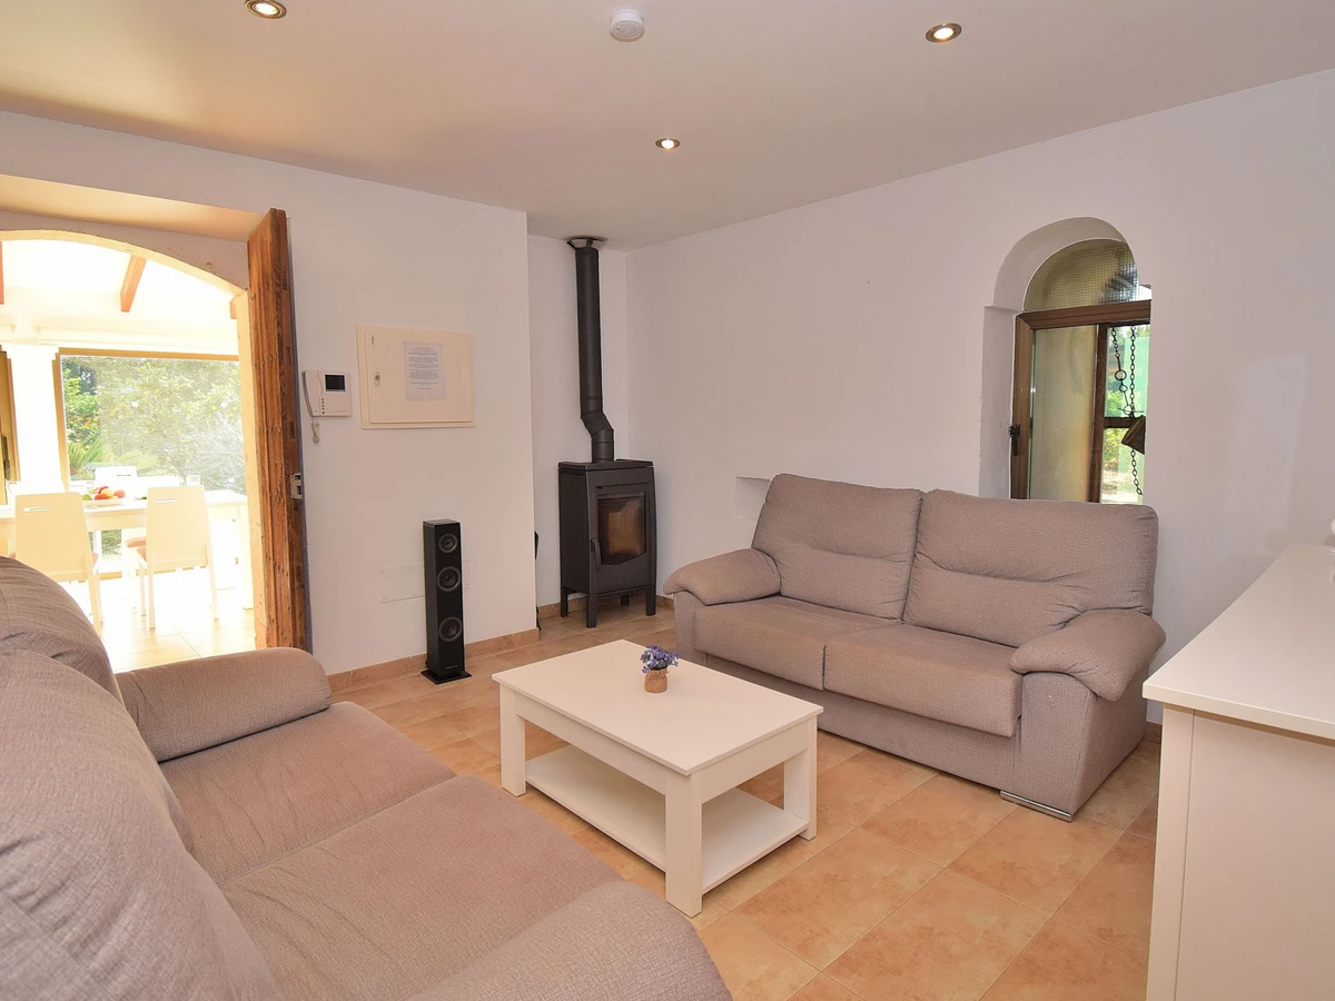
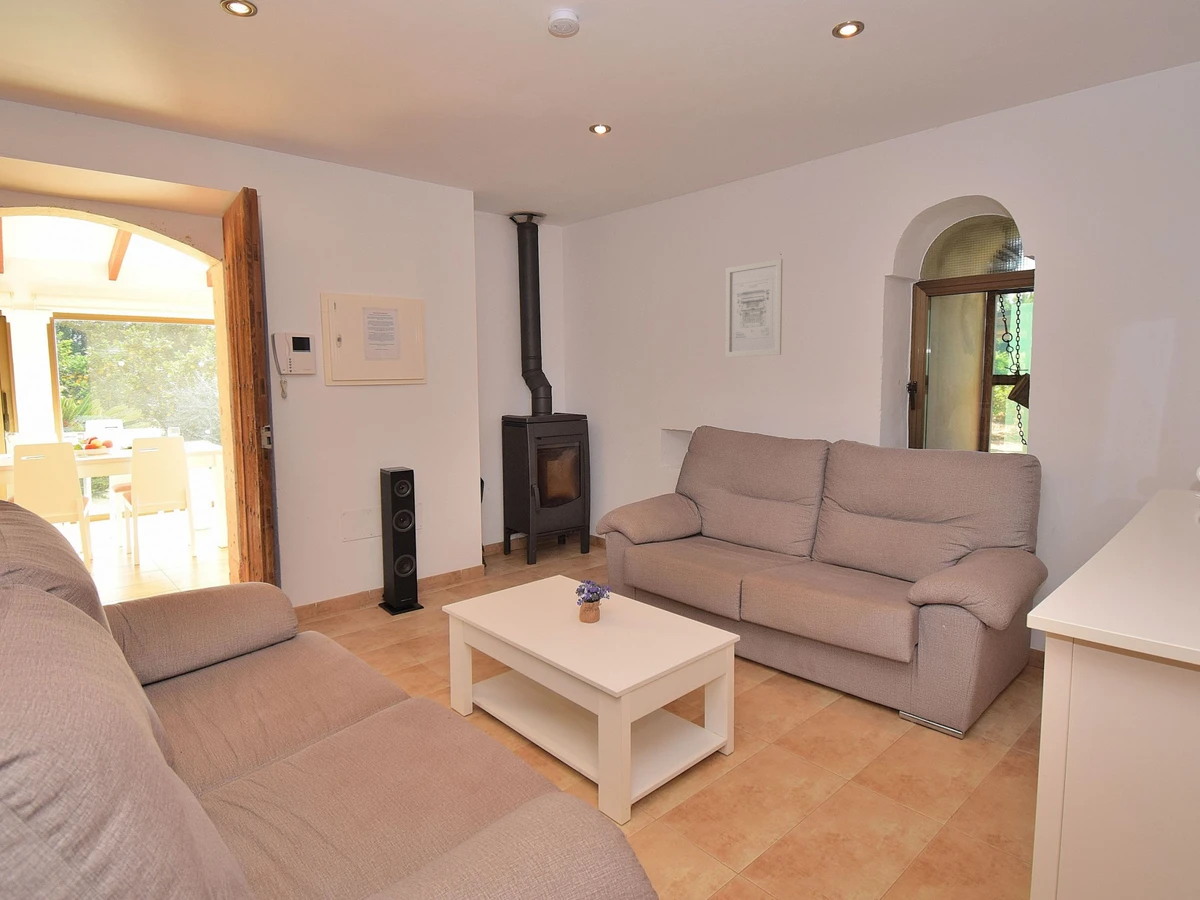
+ wall art (752, 310)
